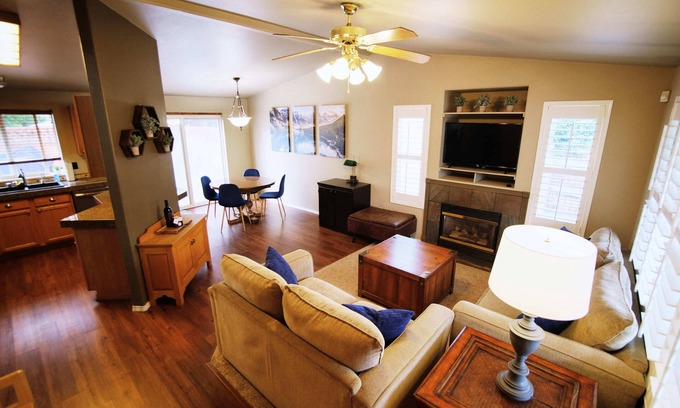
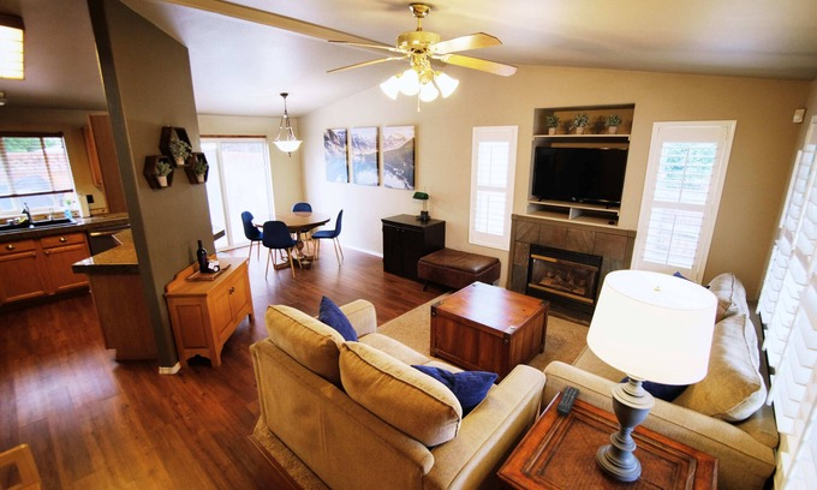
+ remote control (567, 400)
